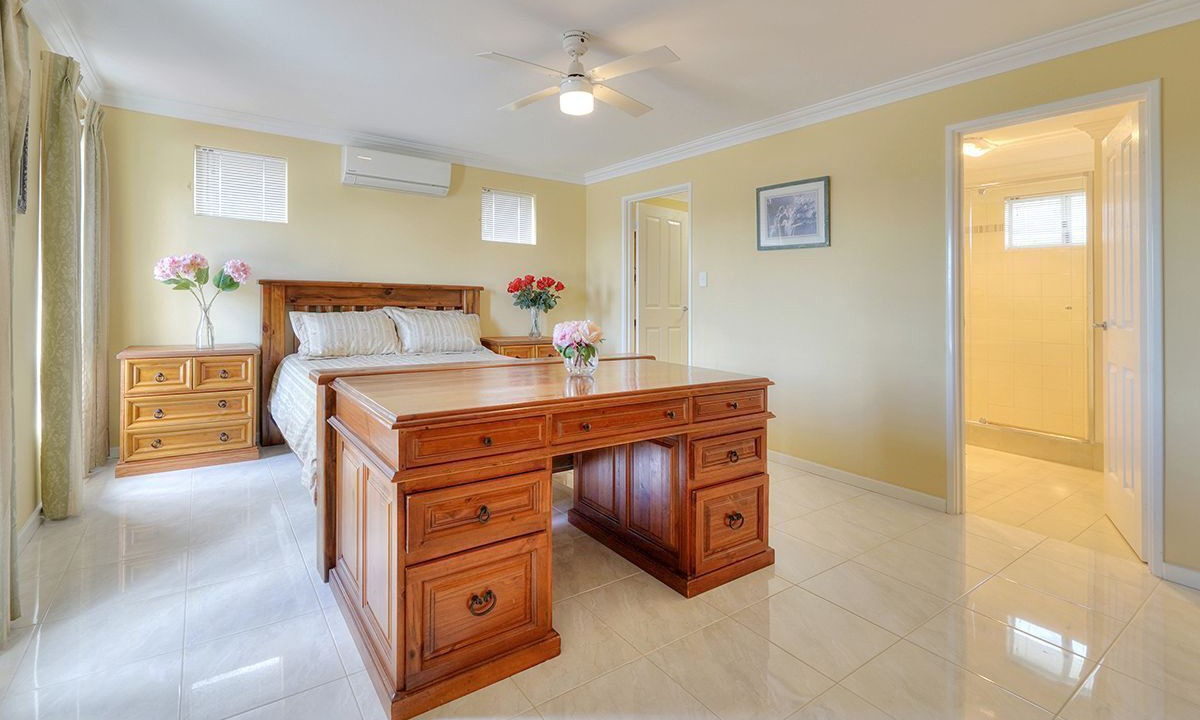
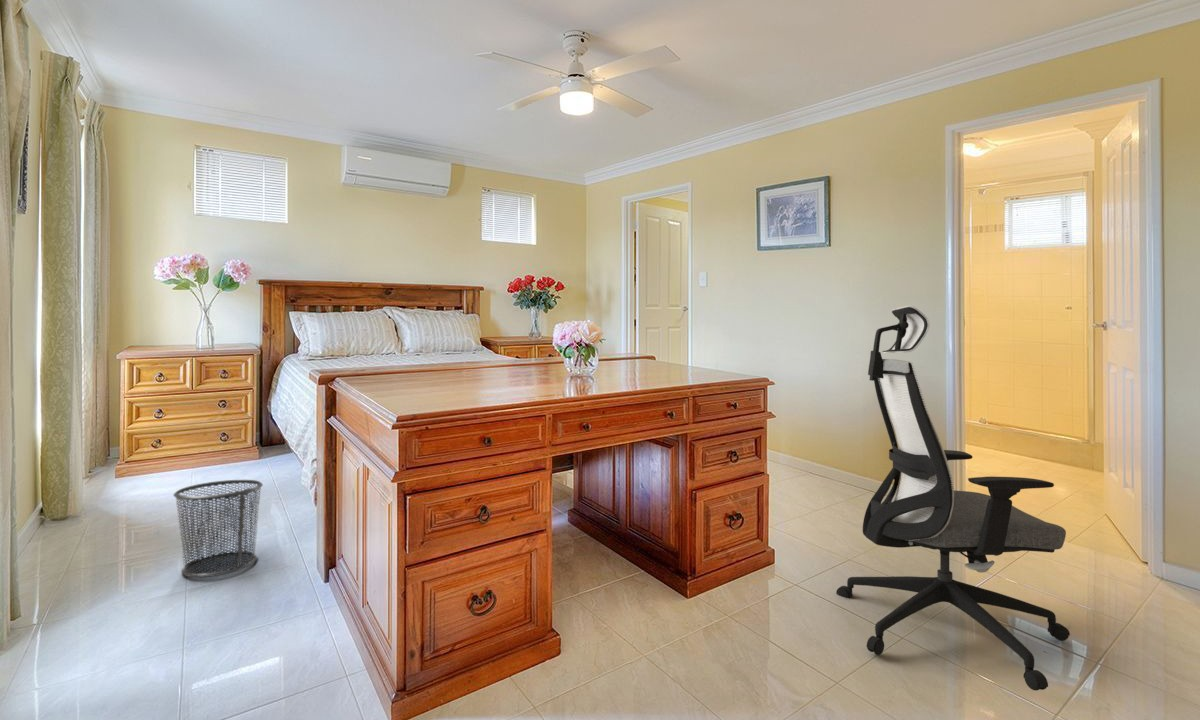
+ waste bin (220, 526)
+ office chair (949, 469)
